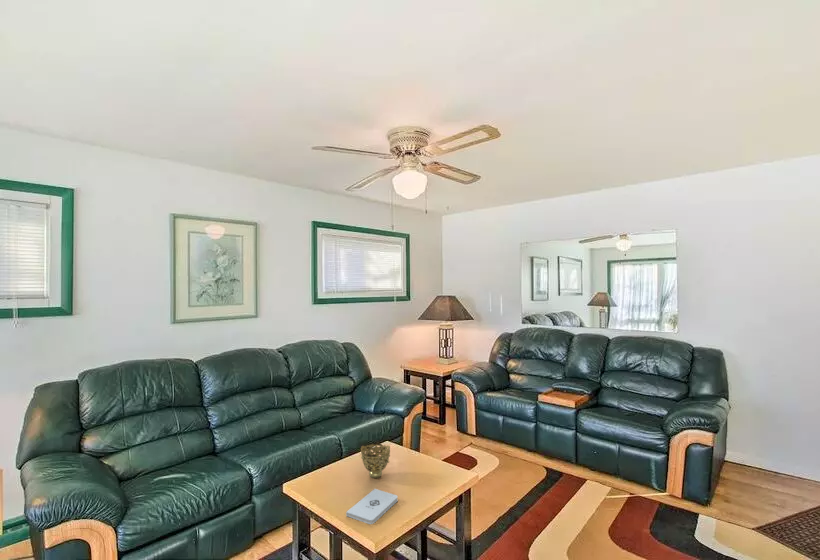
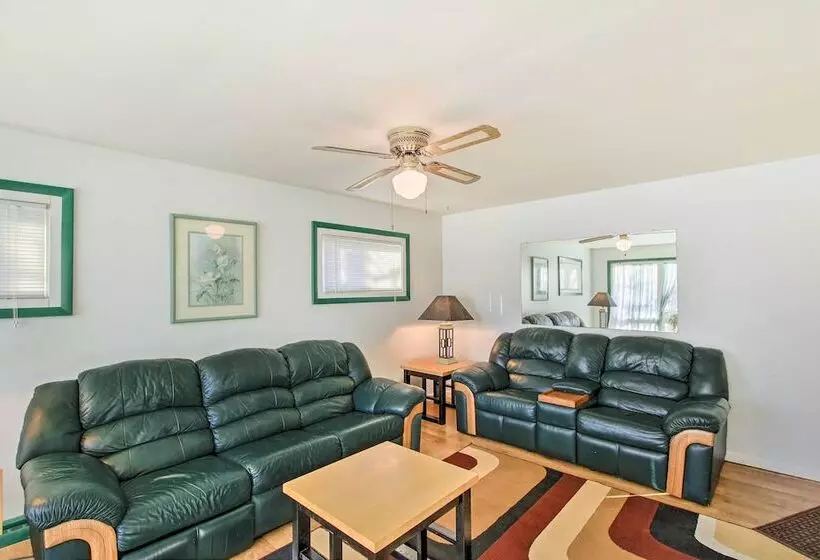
- decorative bowl (375, 461)
- notepad (373, 505)
